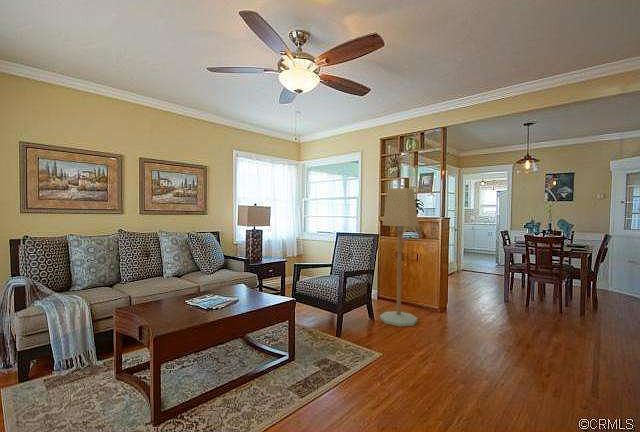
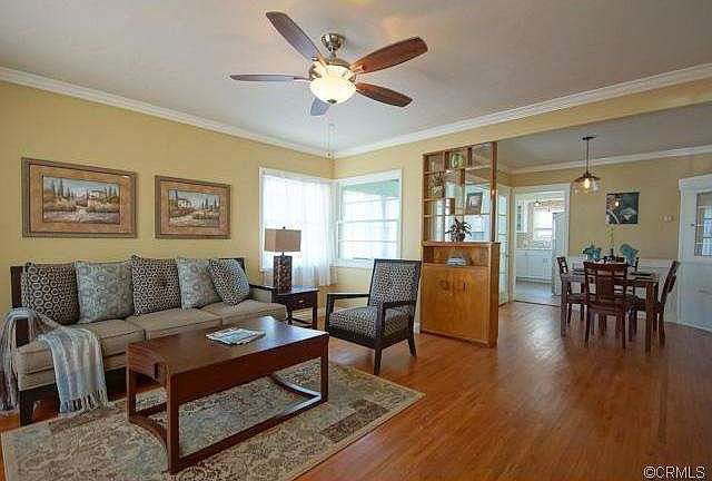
- floor lamp (399, 254)
